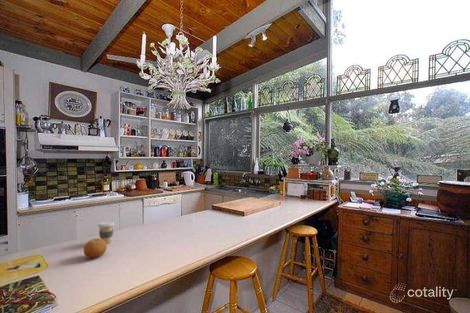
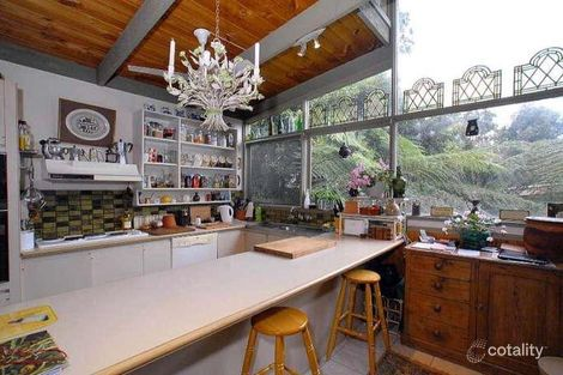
- fruit (95, 247)
- coffee cup (106, 232)
